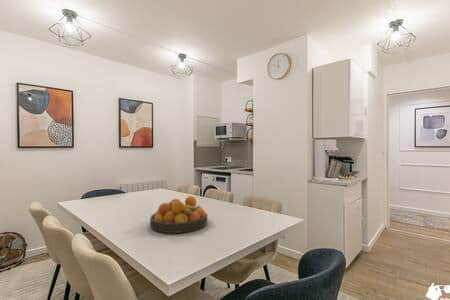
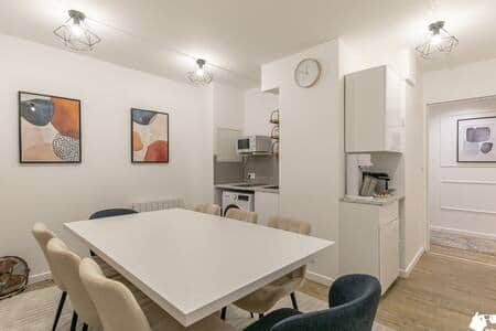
- fruit bowl (179, 211)
